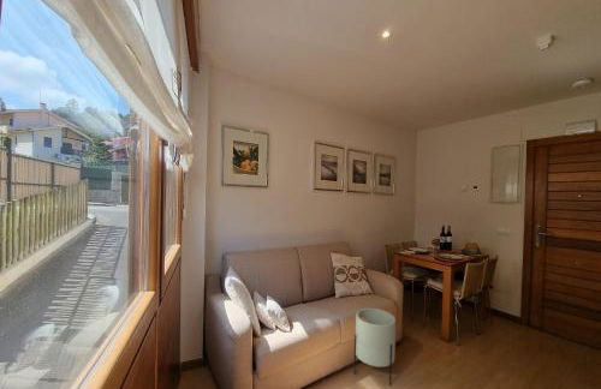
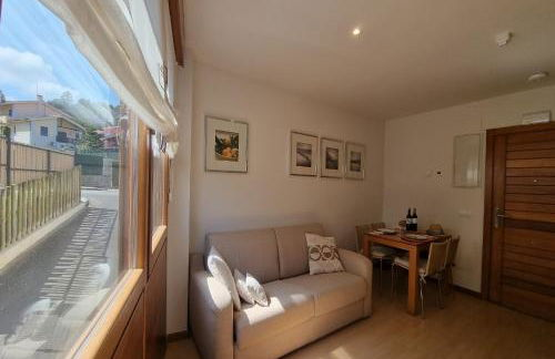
- planter (375, 345)
